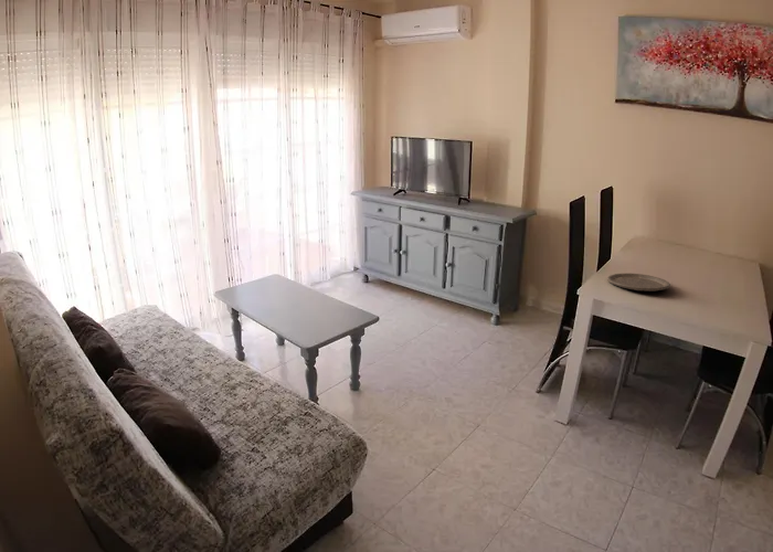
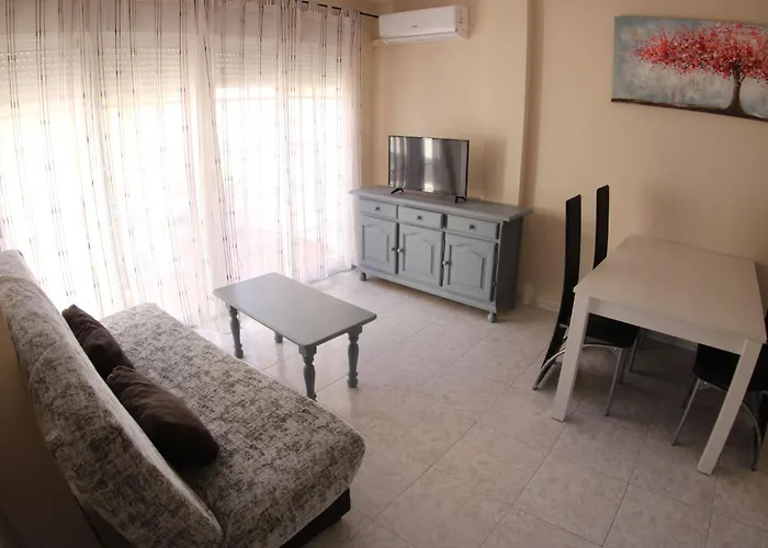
- plate (637, 282)
